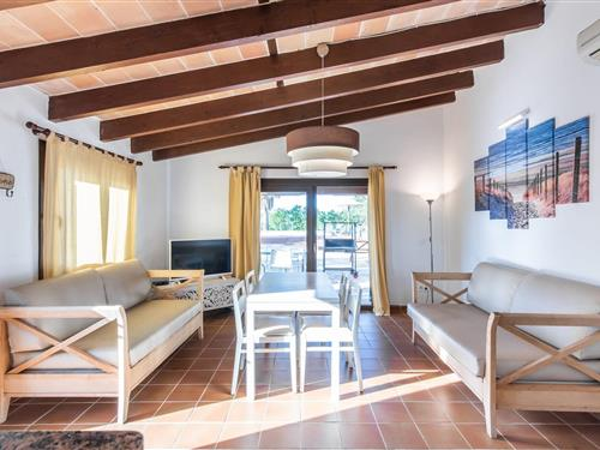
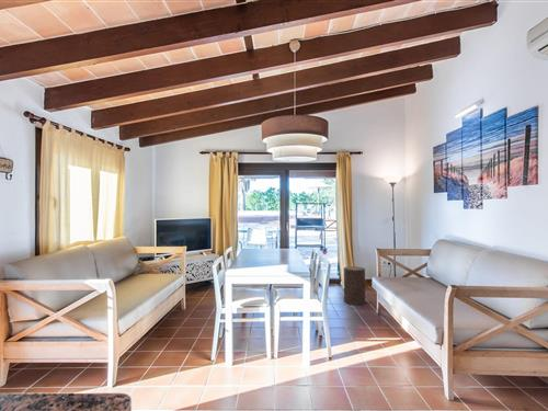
+ stool (354, 285)
